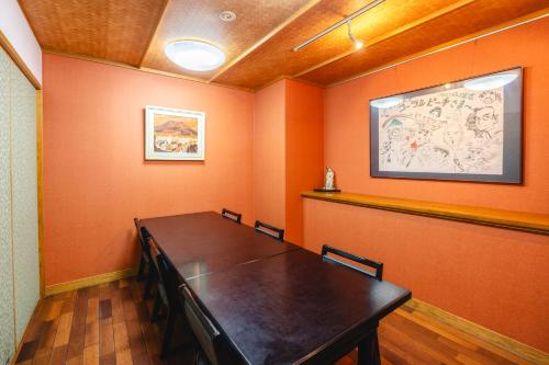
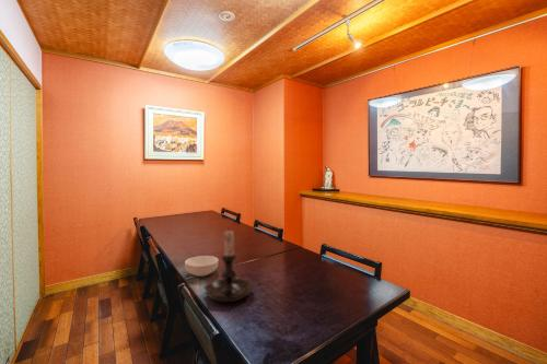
+ cereal bowl (201, 267)
+ candle holder (228, 260)
